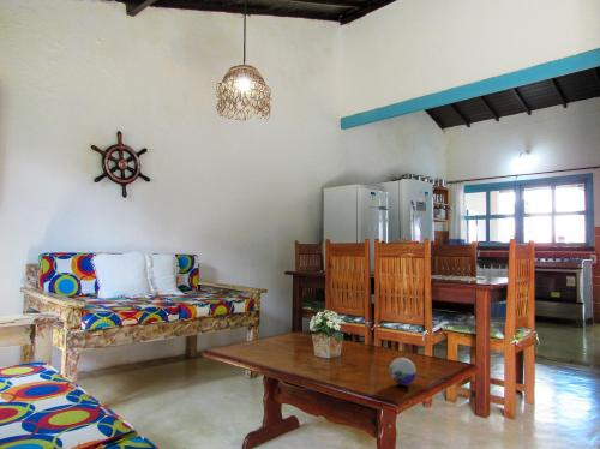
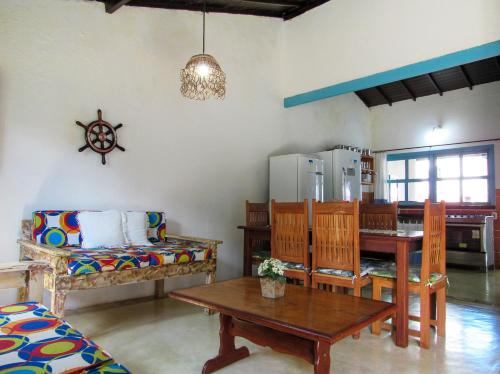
- decorative orb (402, 371)
